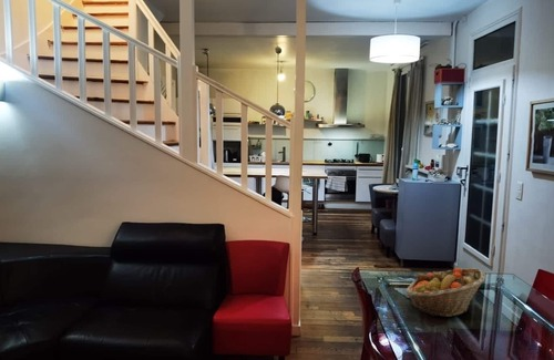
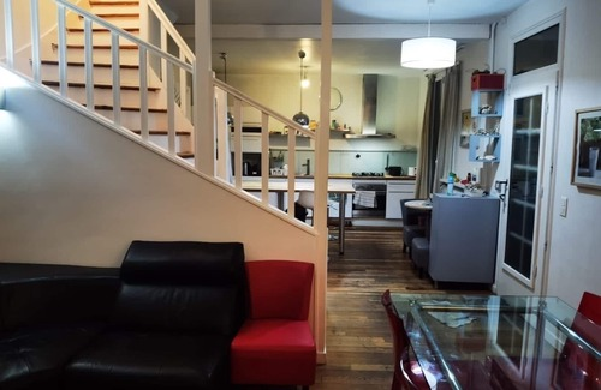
- fruit basket (444, 288)
